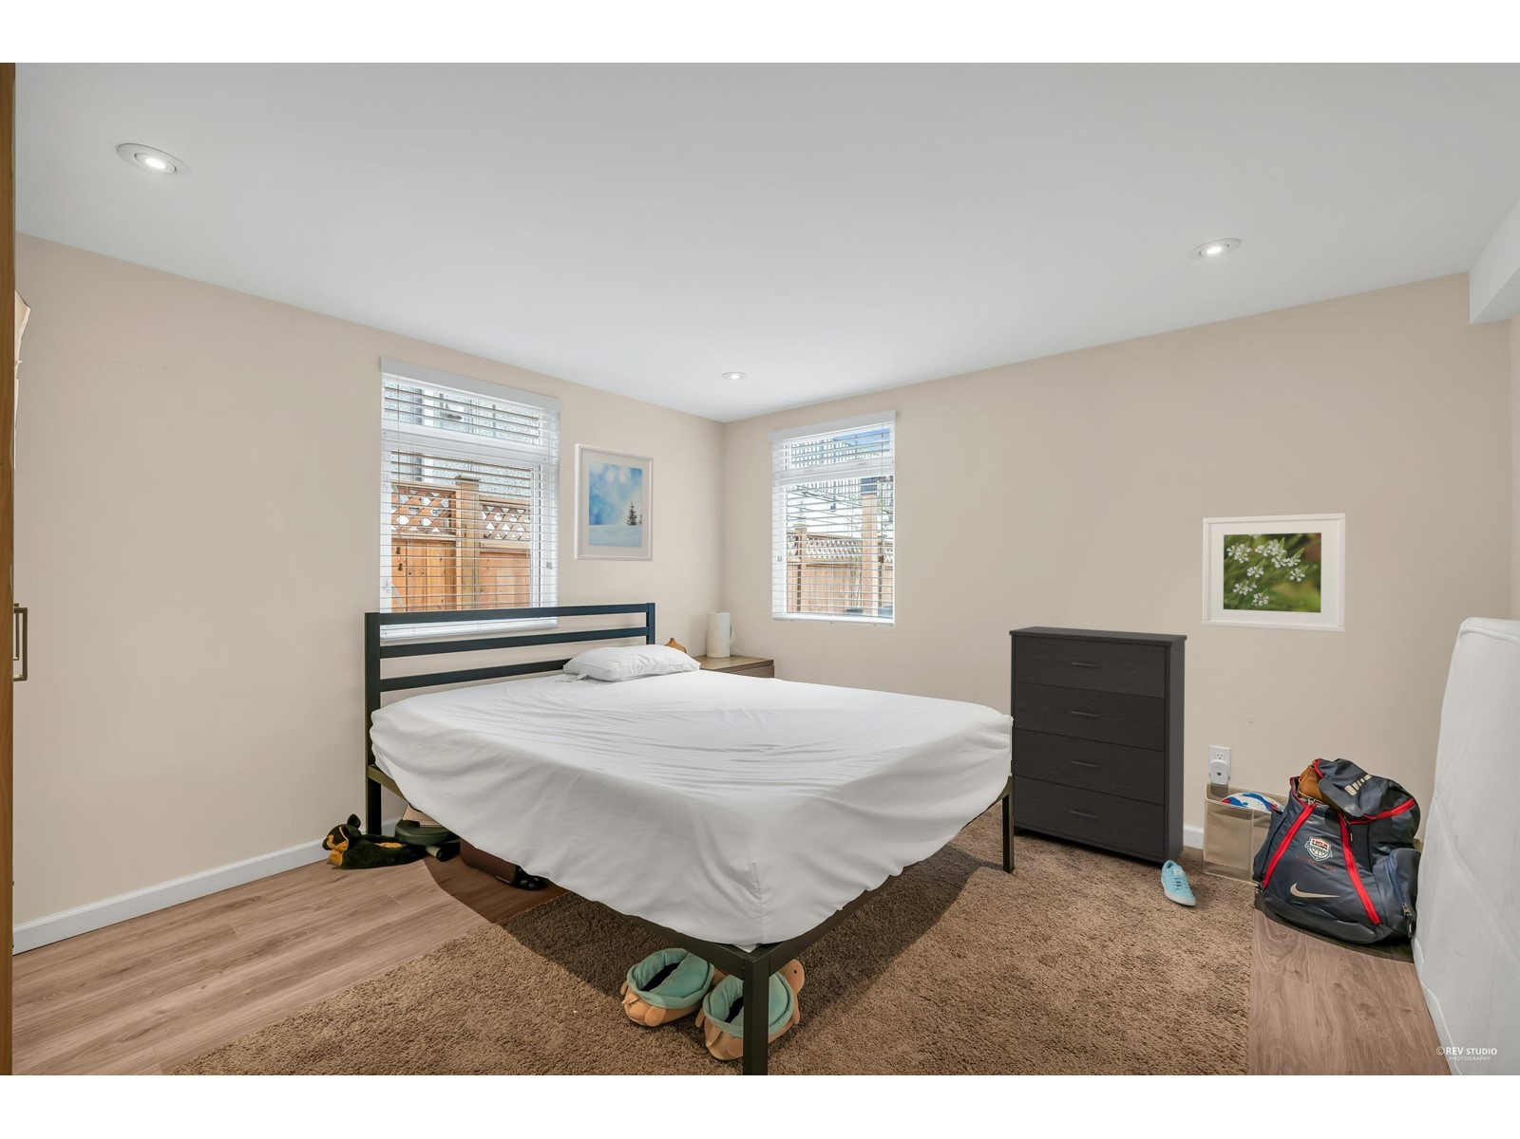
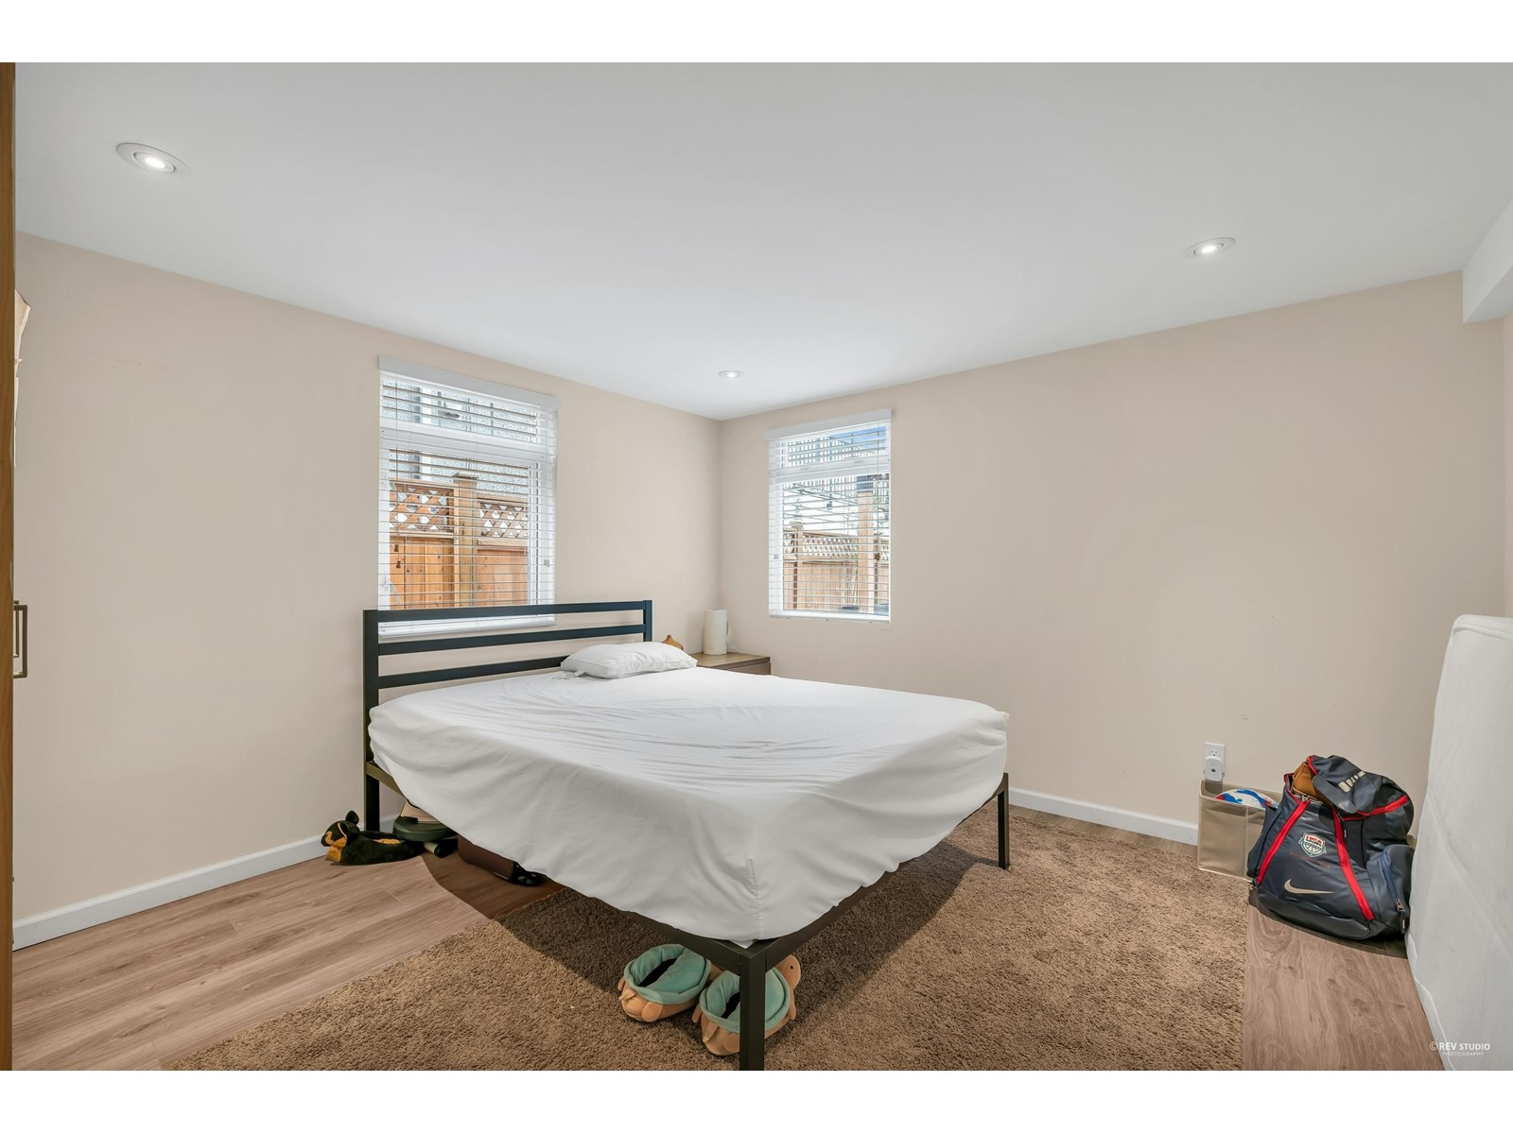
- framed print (1270, 572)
- dresser (1094, 737)
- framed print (615, 505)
- sneaker (1175, 879)
